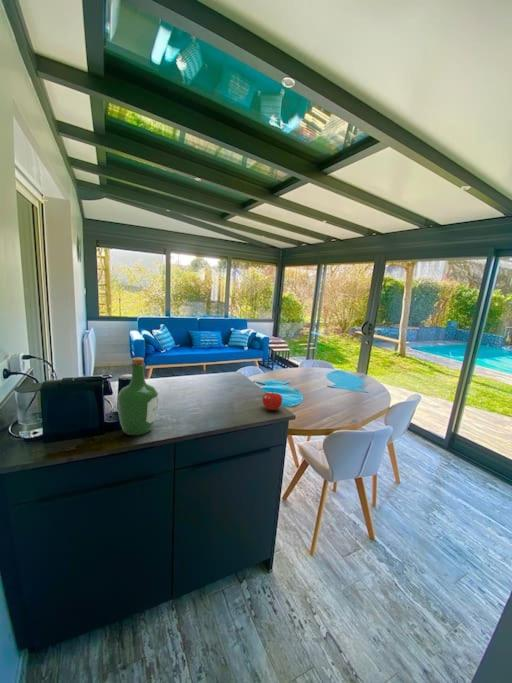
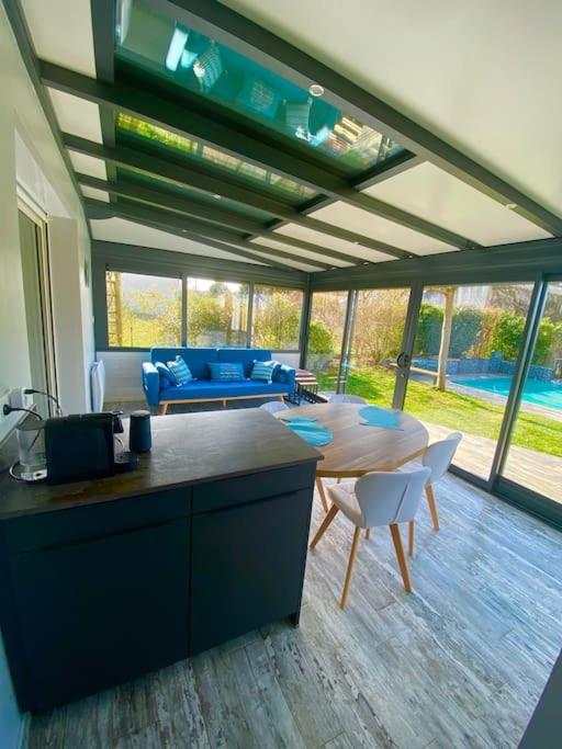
- fruit (272, 399)
- wine bottle (138, 394)
